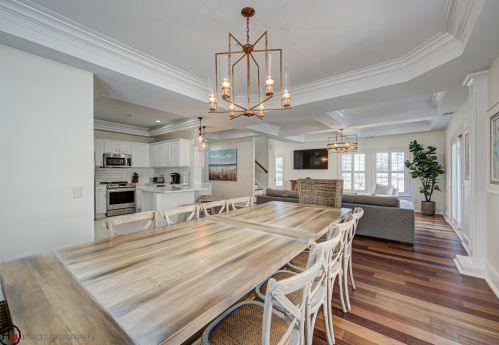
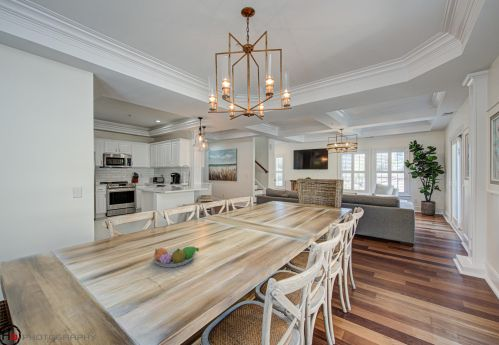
+ fruit bowl (176, 252)
